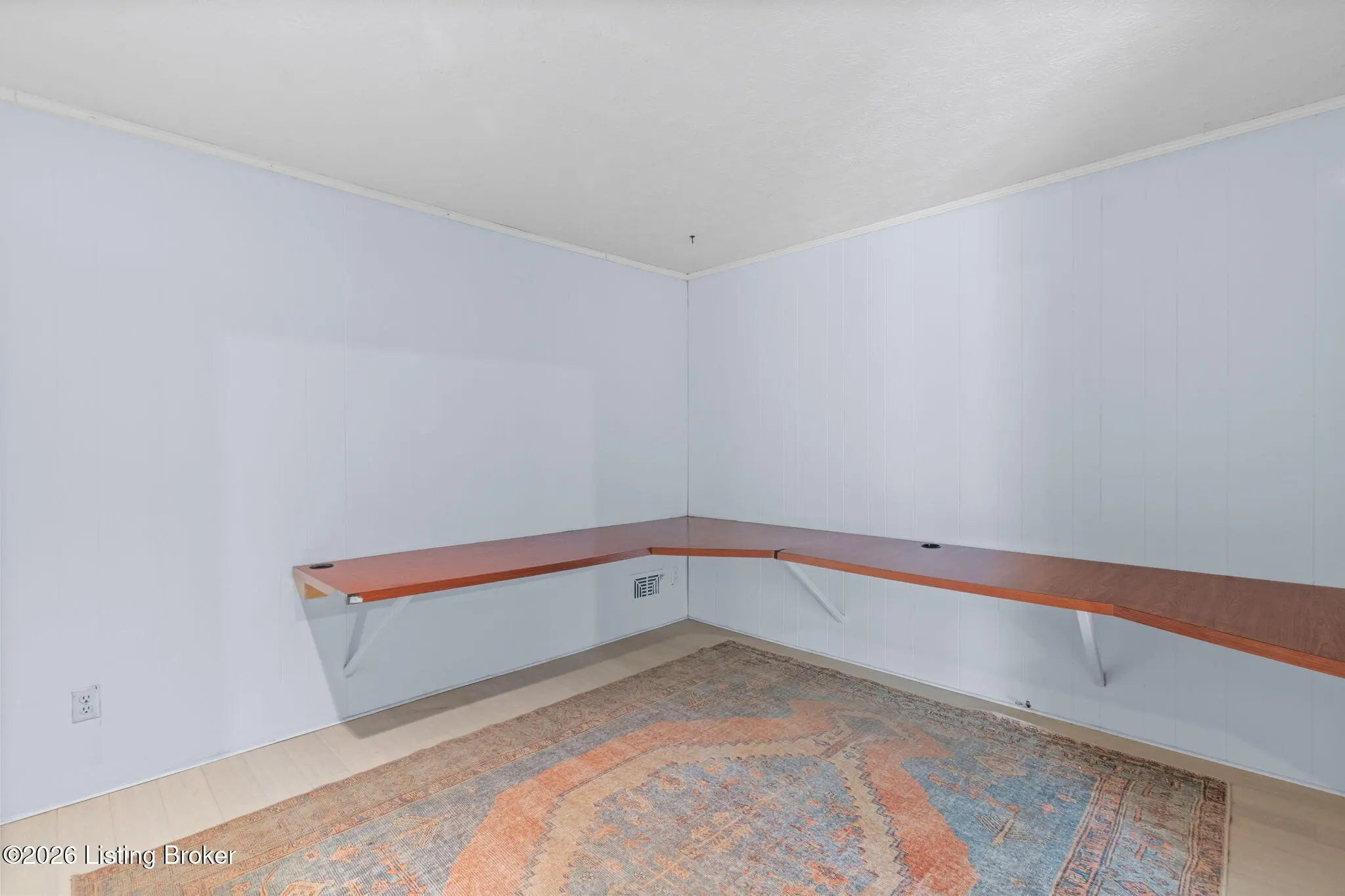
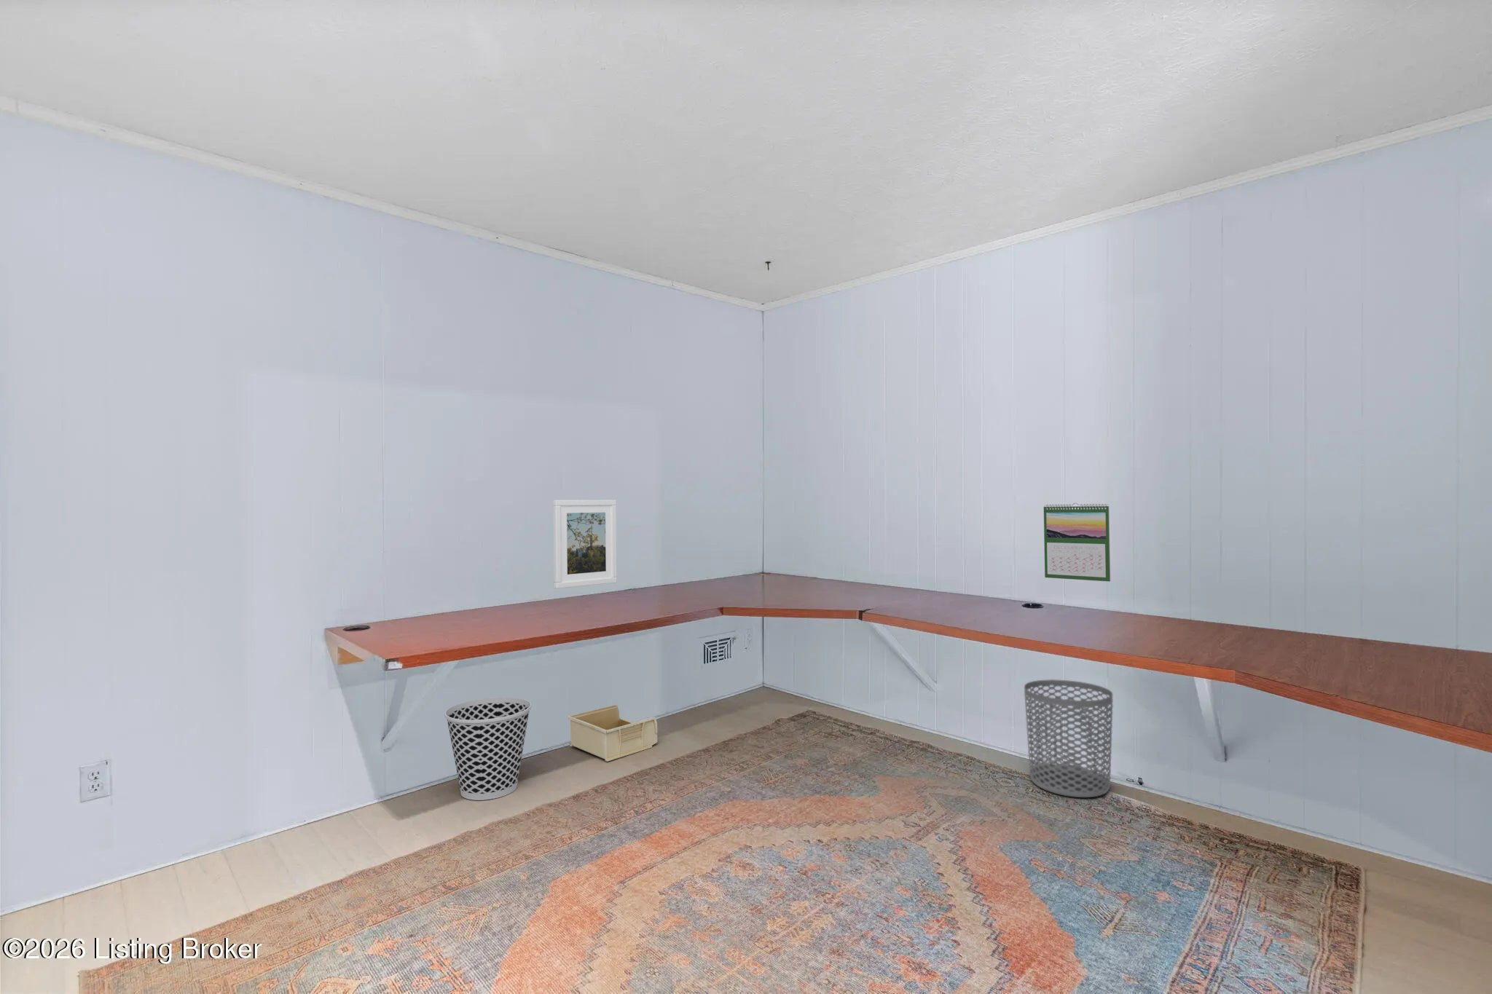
+ waste bin (1068, 737)
+ wastebasket (489, 749)
+ calendar (1075, 541)
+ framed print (586, 542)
+ storage bin (613, 730)
